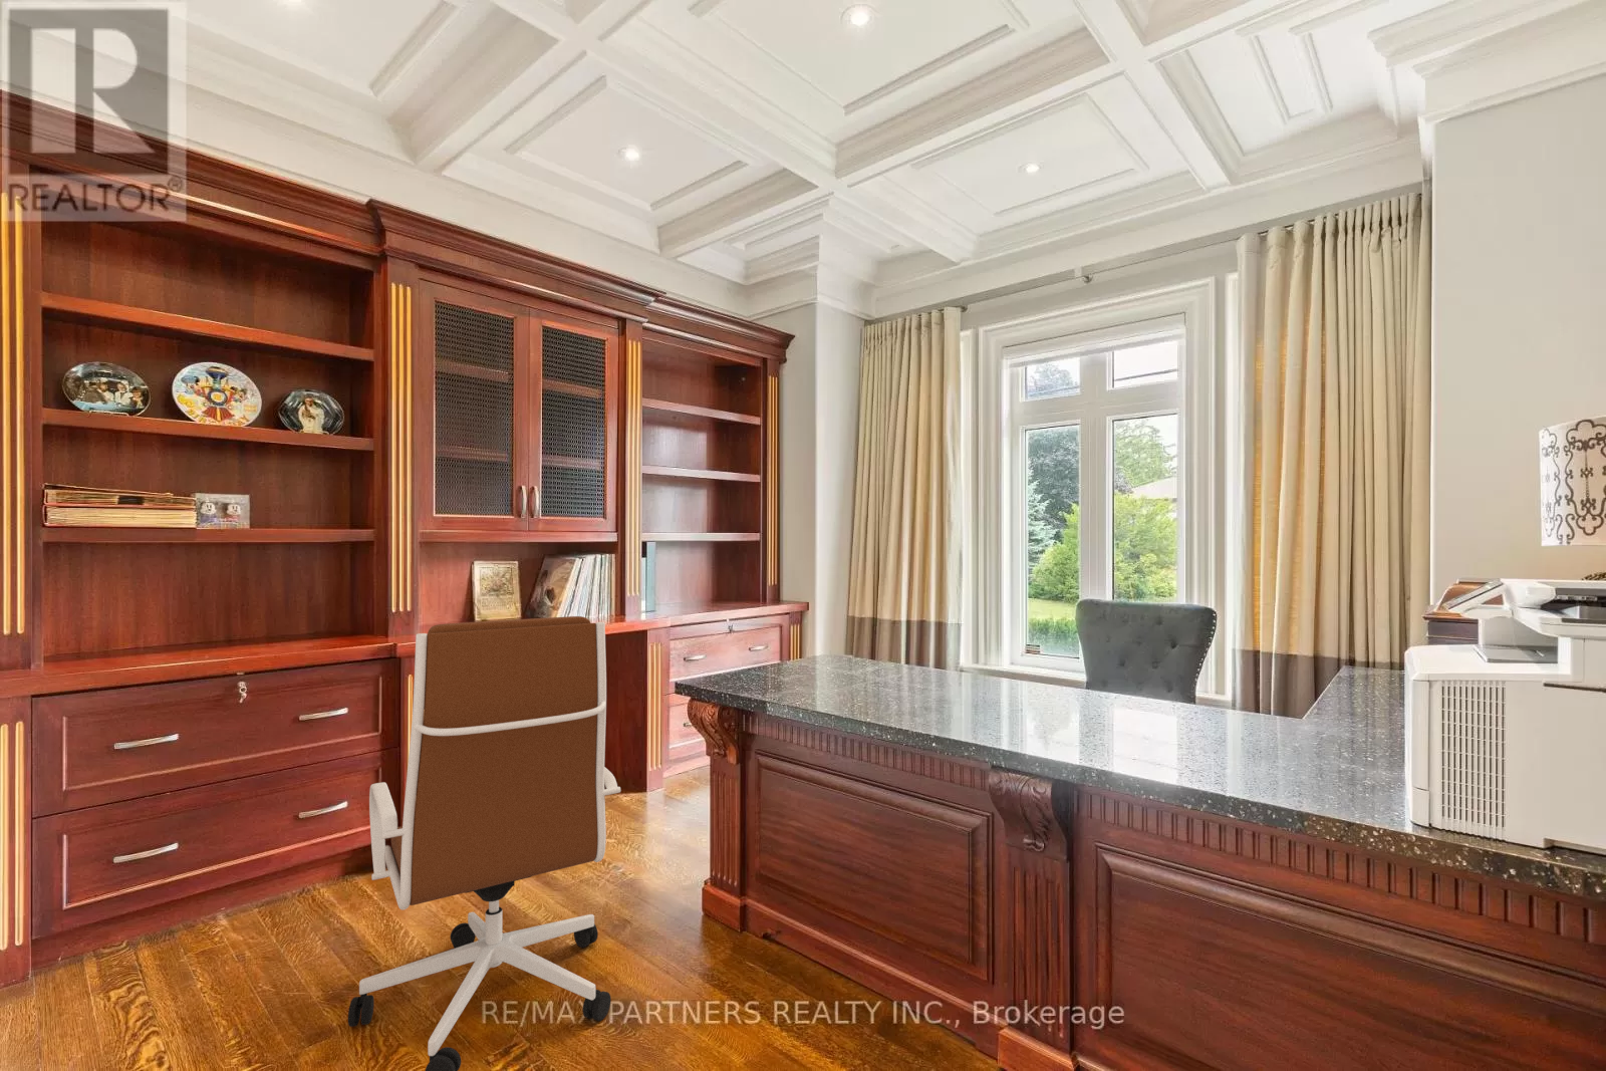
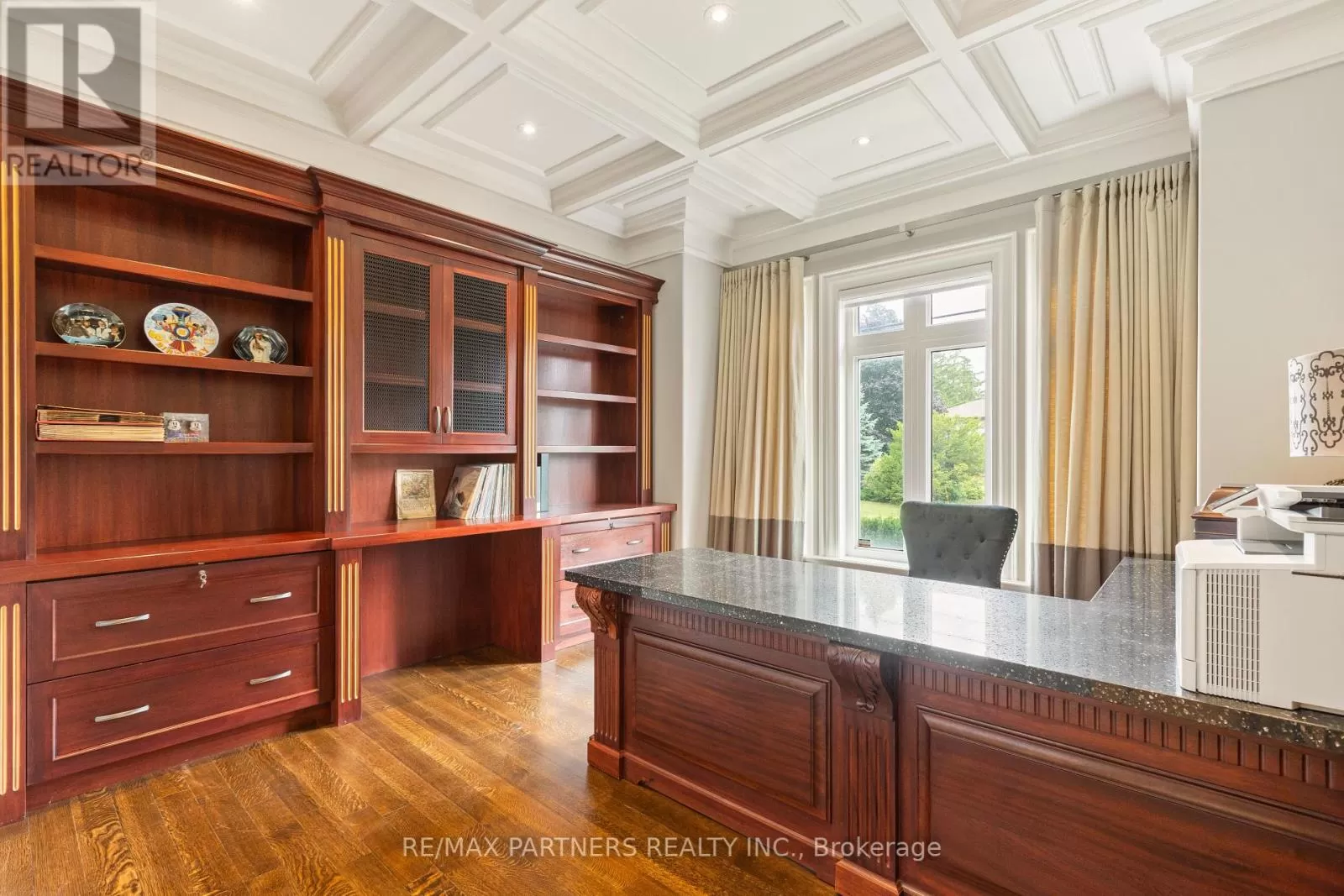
- office chair (491, 801)
